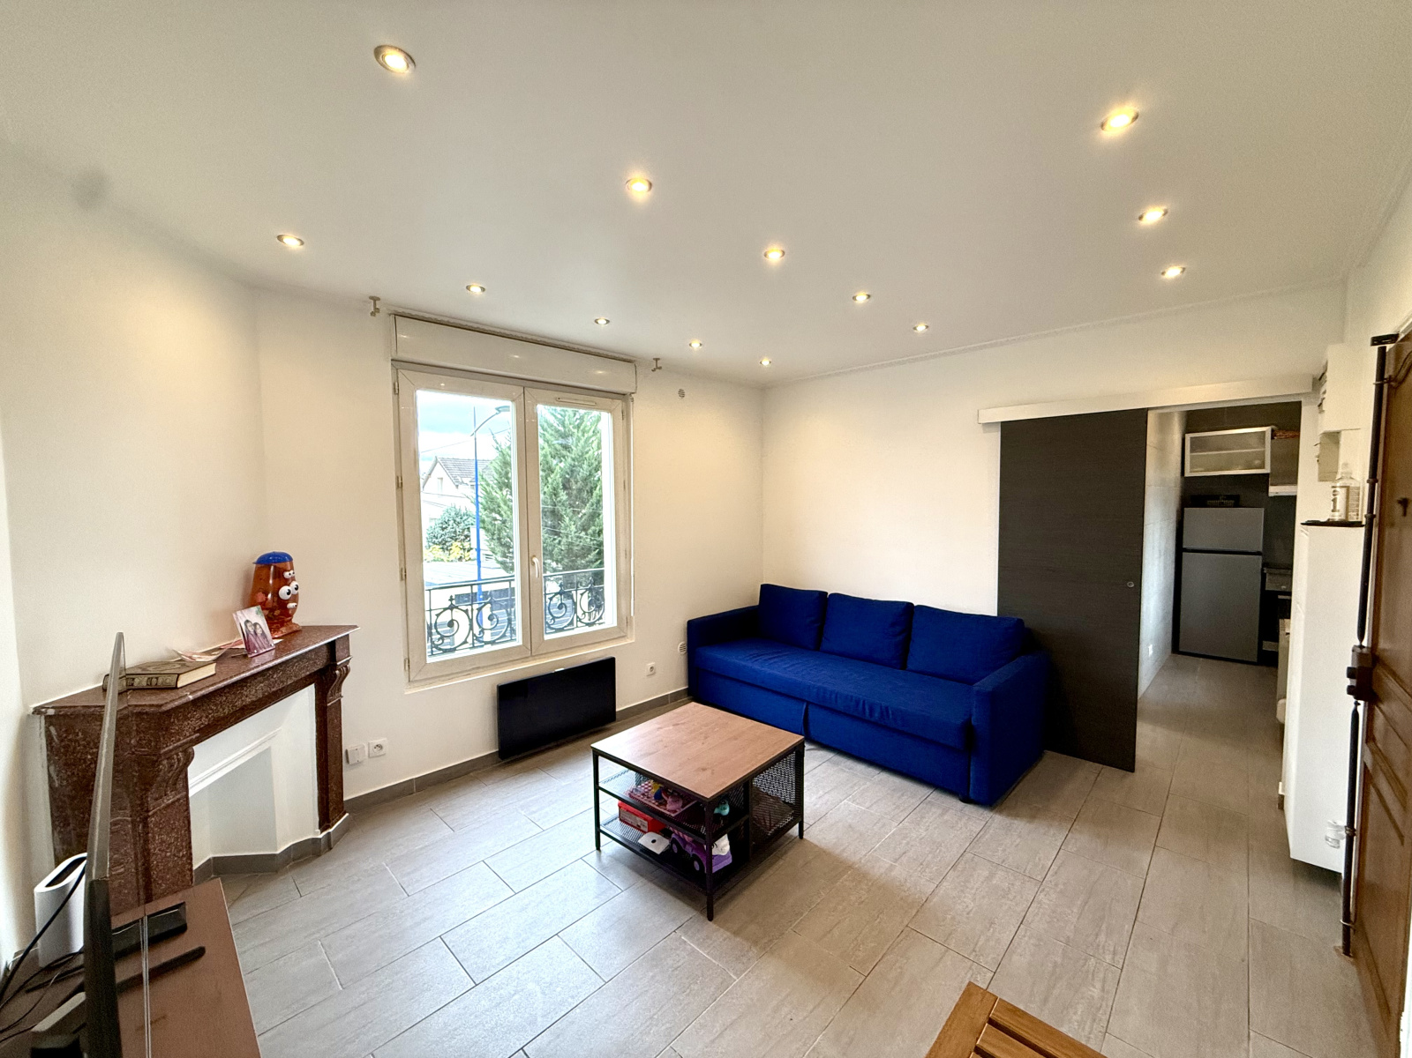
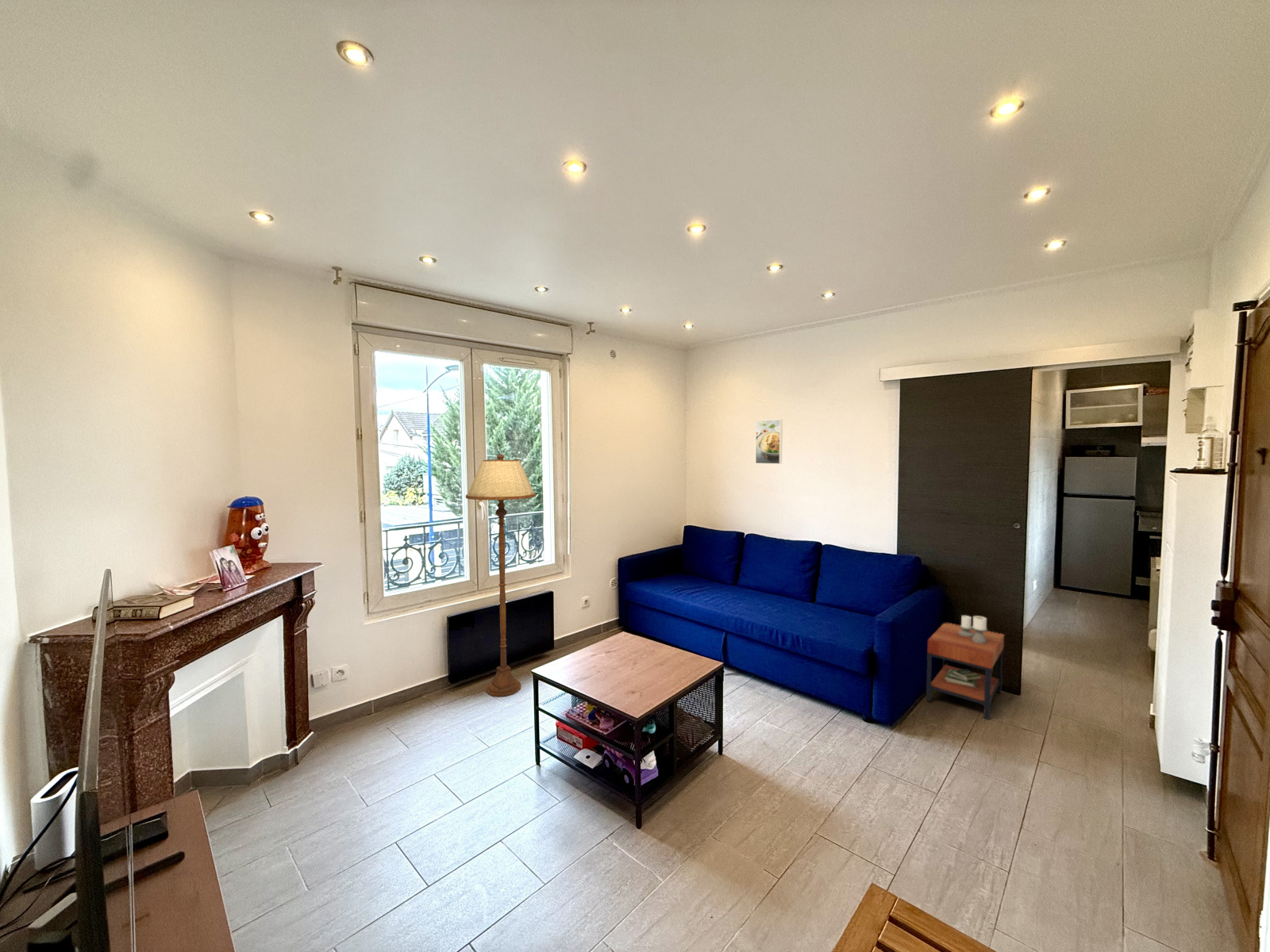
+ floor lamp (502, 572)
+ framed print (768, 442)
+ side table (965, 654)
